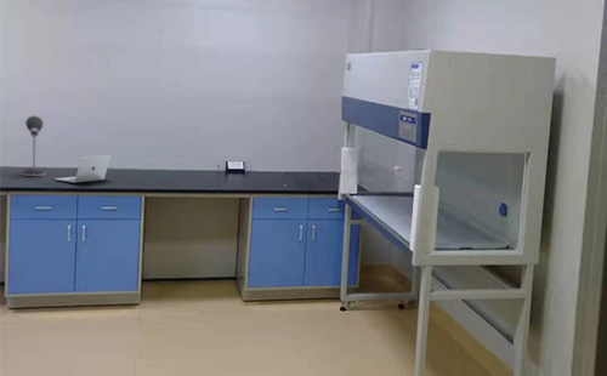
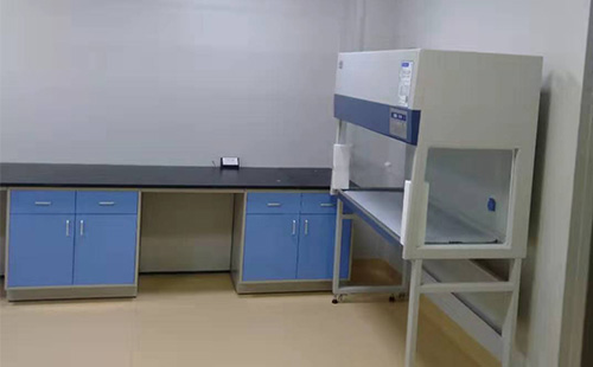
- laptop (83, 167)
- desk lamp (33, 146)
